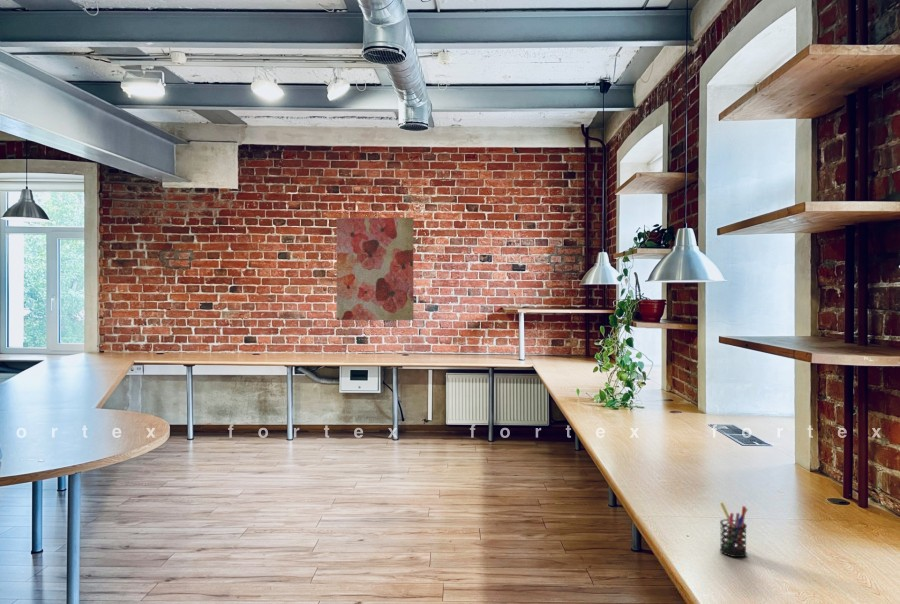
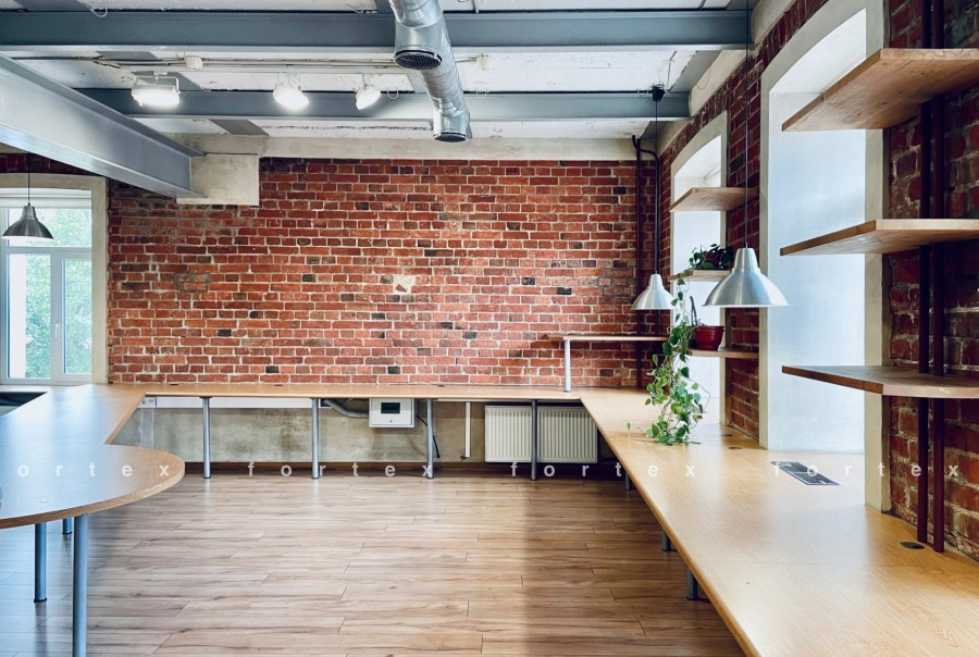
- pen holder (736, 527)
- wall art (375, 269)
